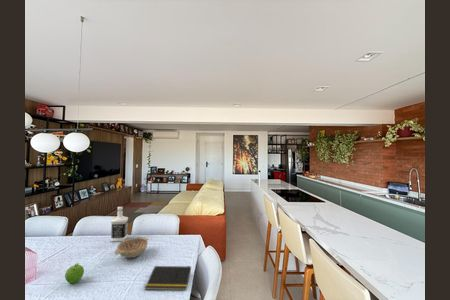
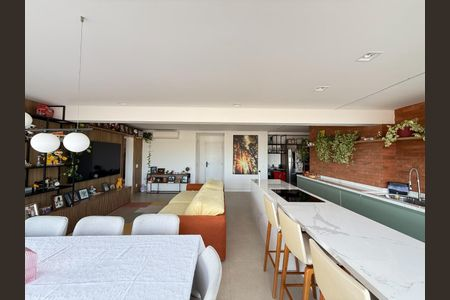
- decorative bowl (132, 249)
- fruit (74, 273)
- bottle (119, 223)
- notepad (169, 277)
